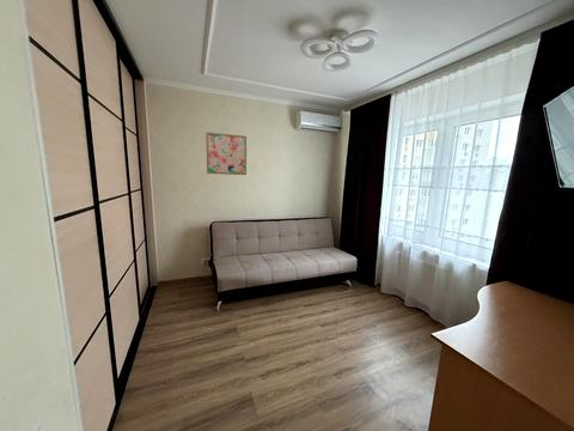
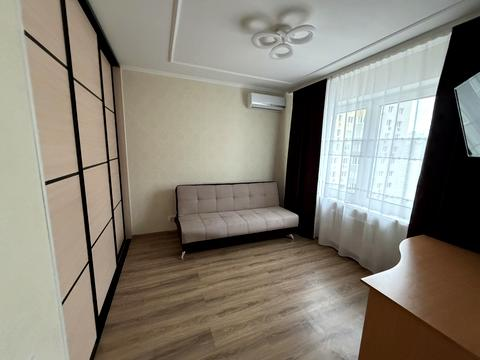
- wall art (226, 154)
